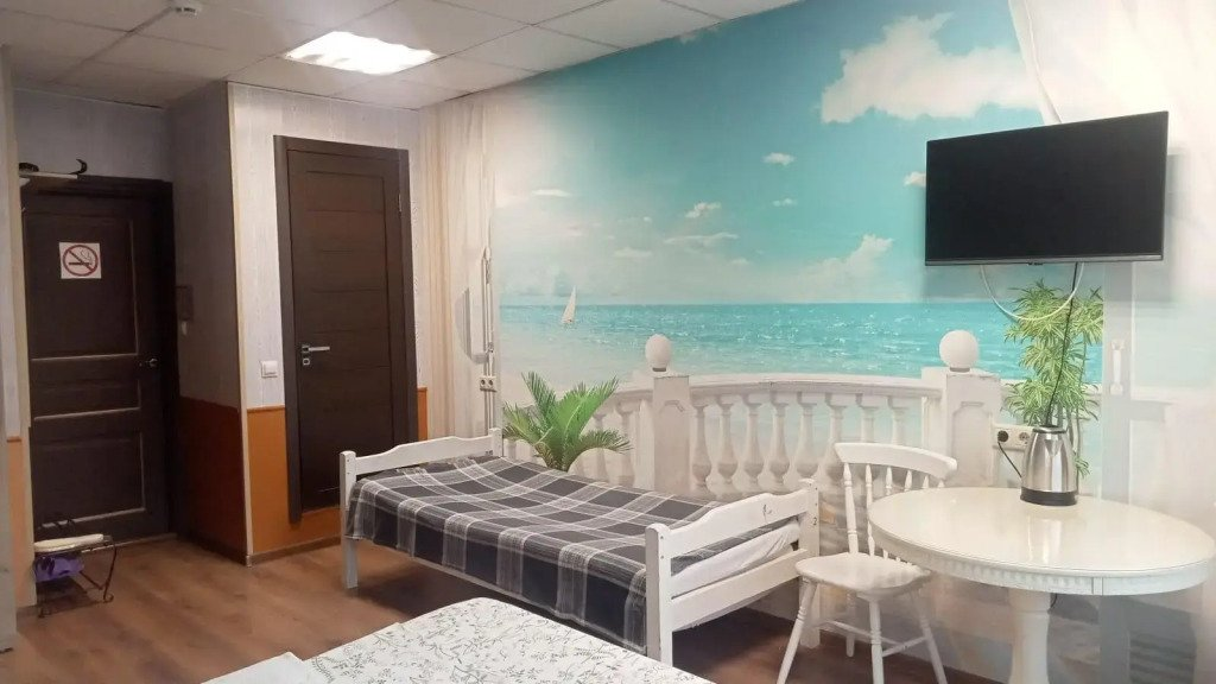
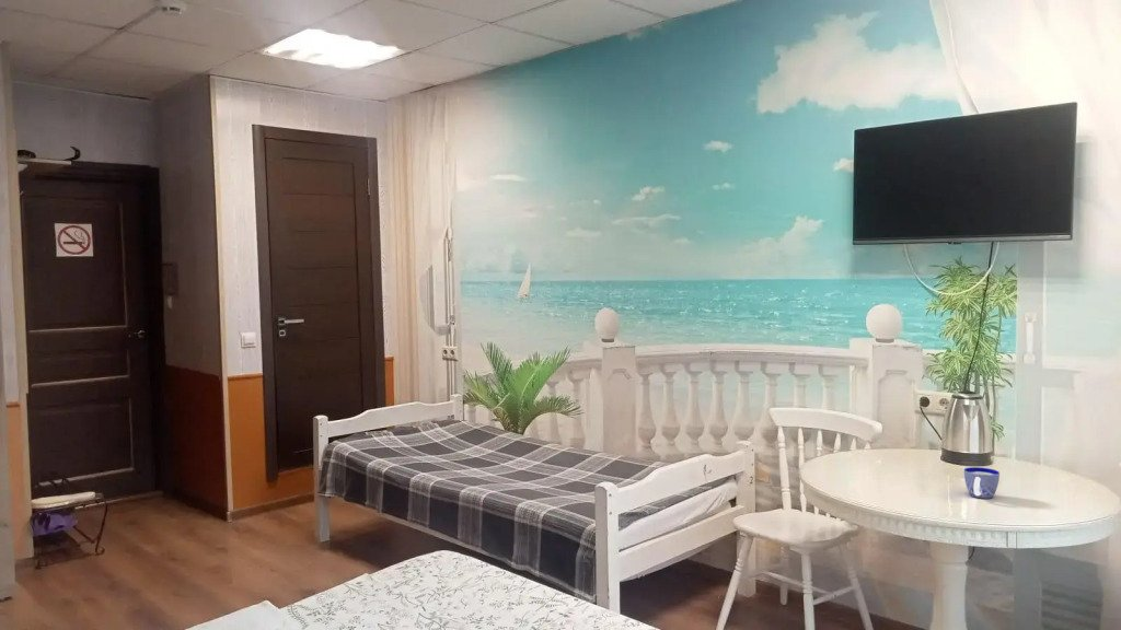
+ cup (980, 483)
